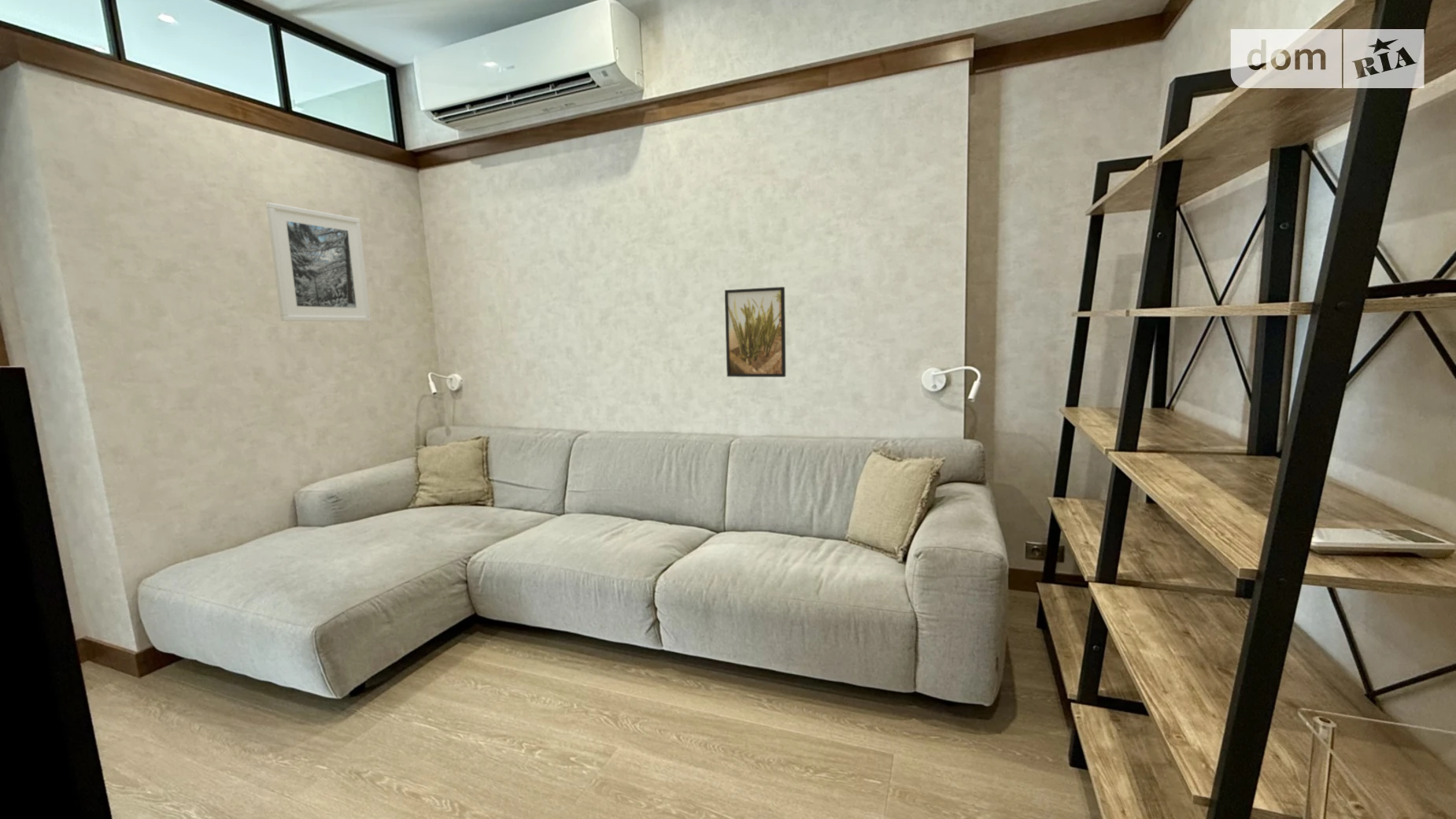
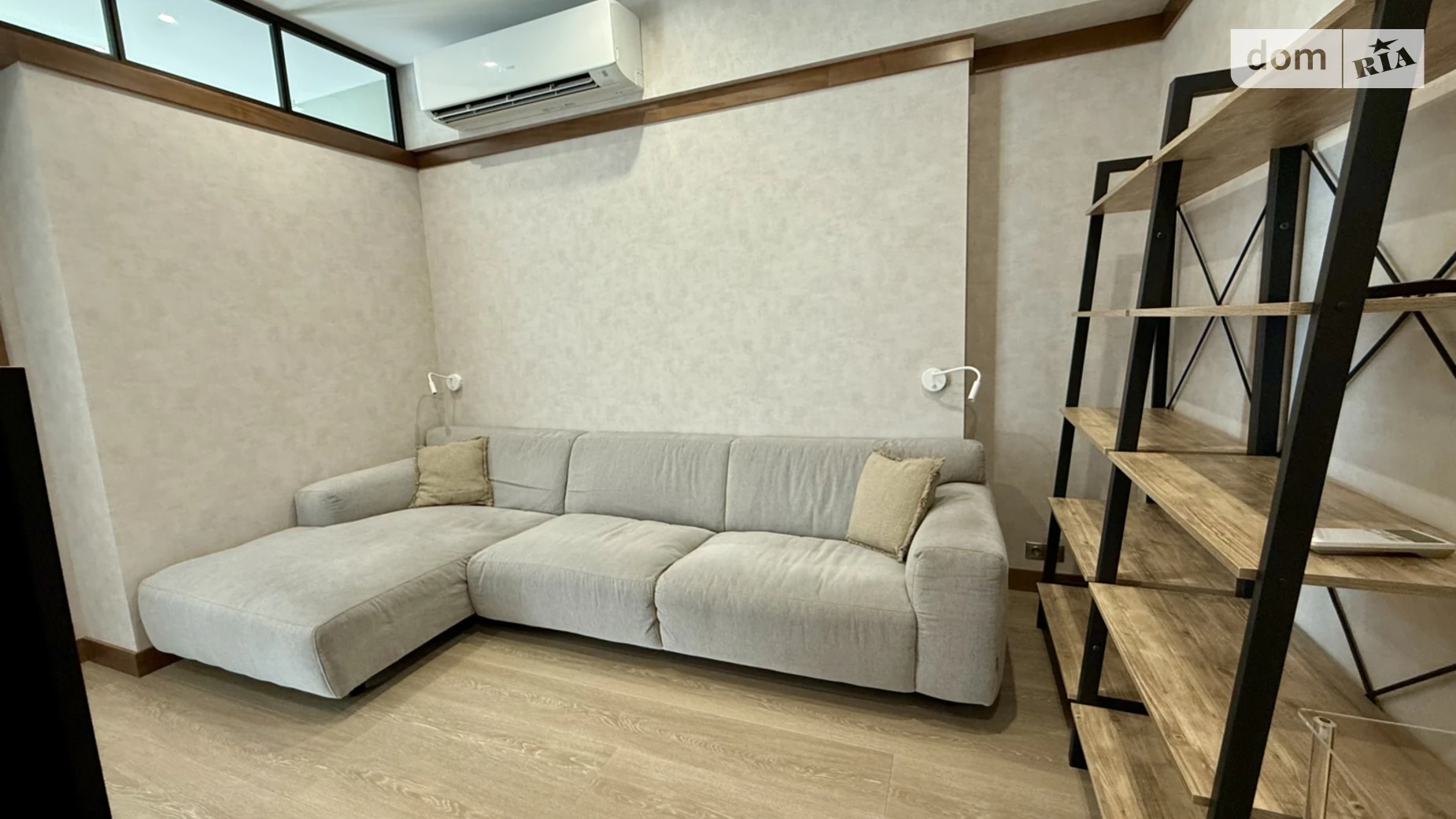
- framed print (322, 267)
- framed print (755, 333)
